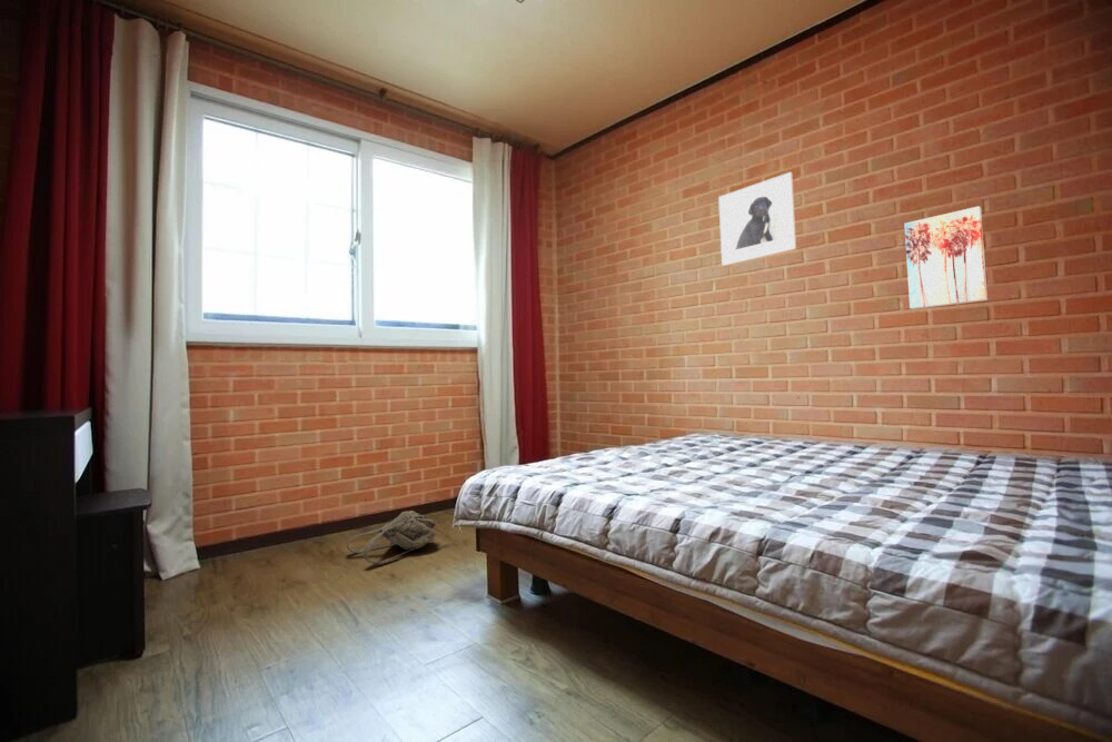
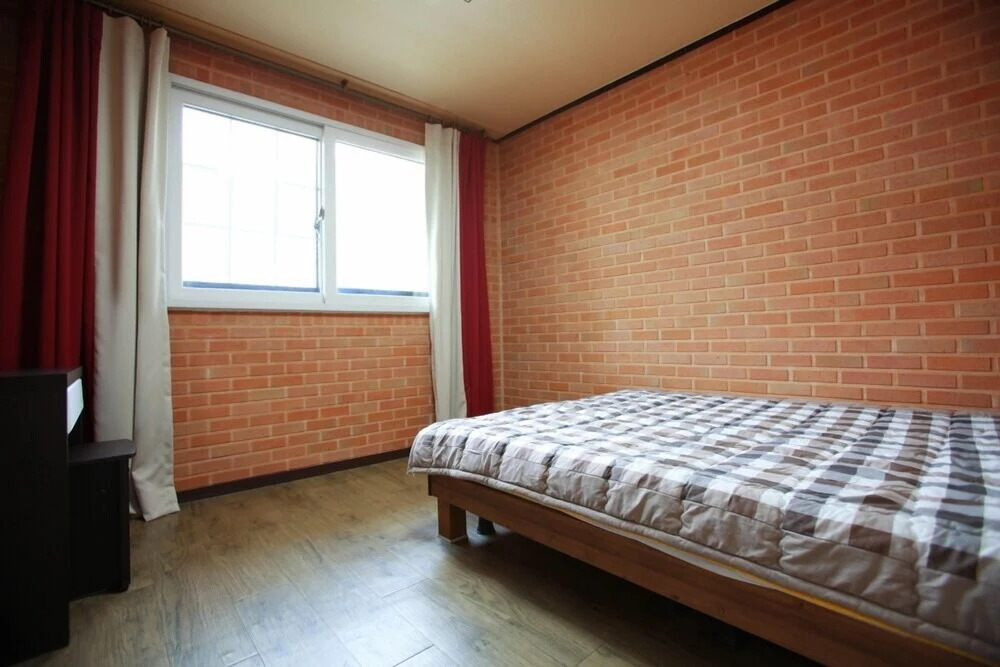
- wall art (944, 259)
- backpack (397, 532)
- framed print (755, 221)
